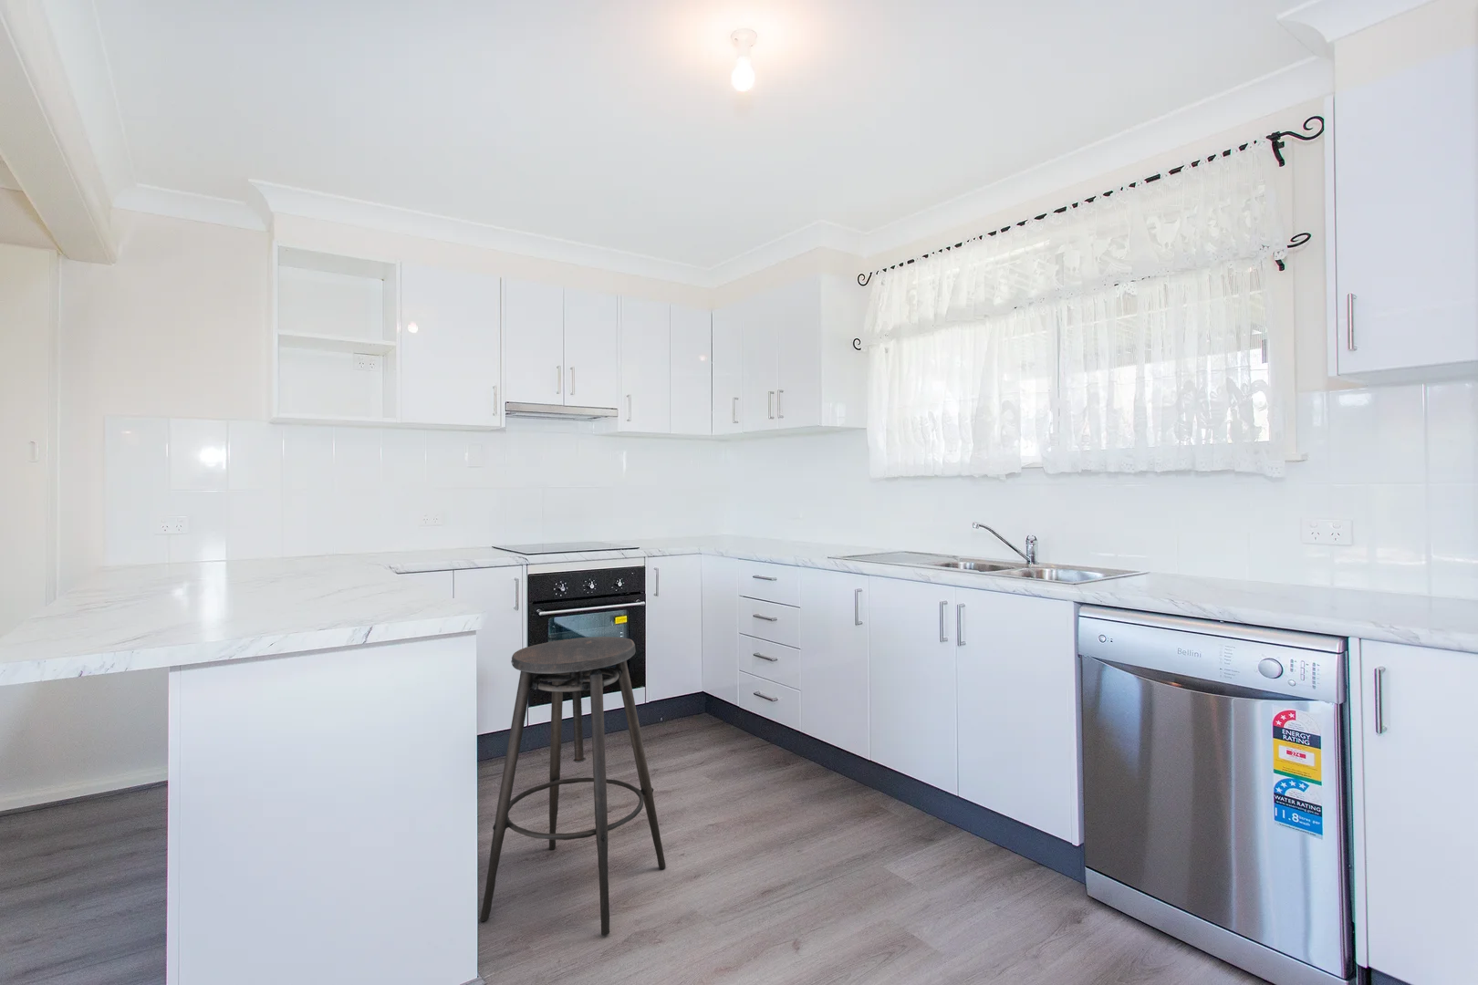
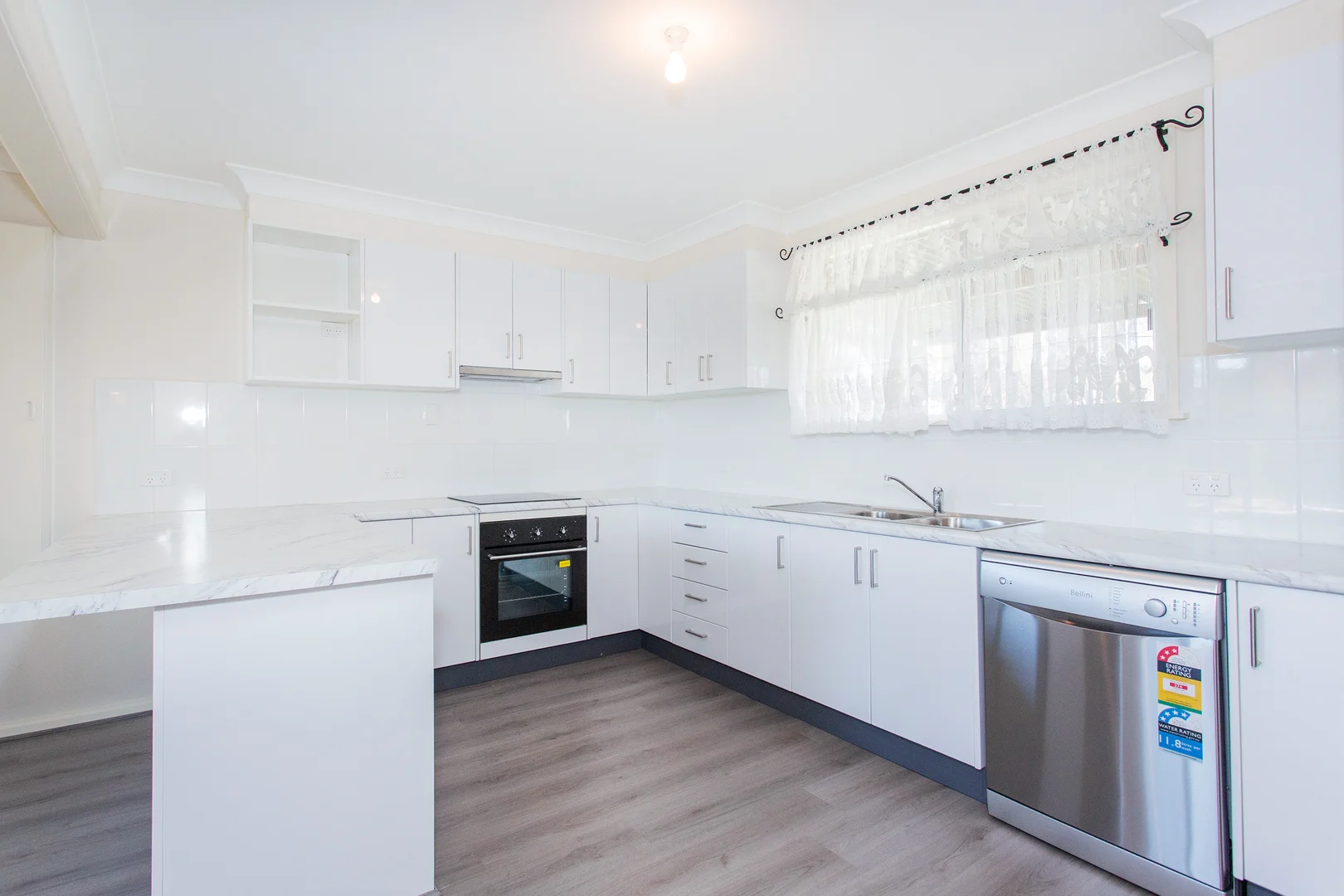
- stool (578, 762)
